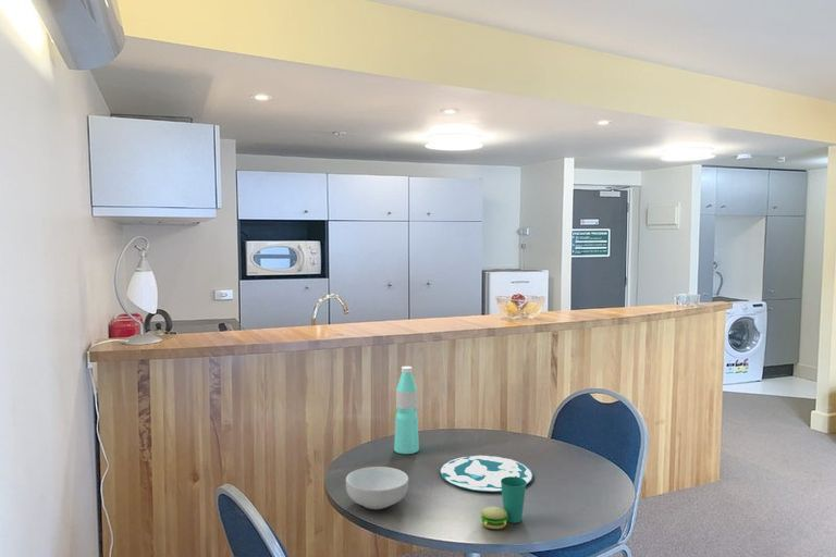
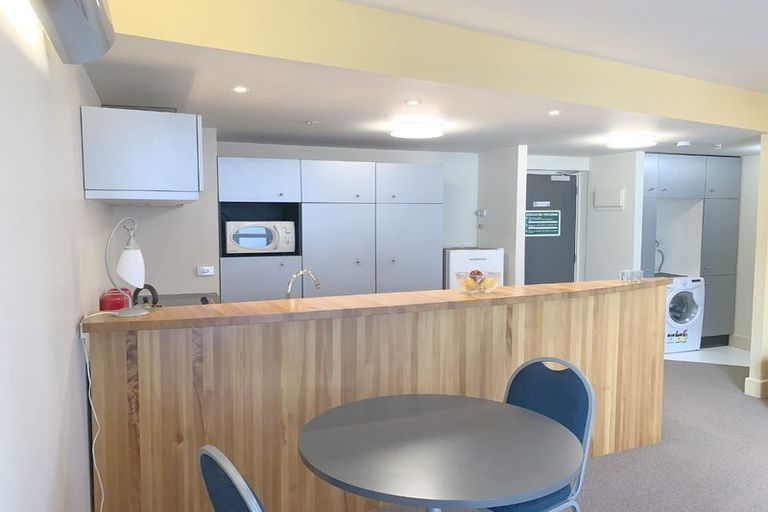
- cereal bowl (377, 490)
- water bottle (406, 408)
- plate (485, 468)
- cup (503, 503)
